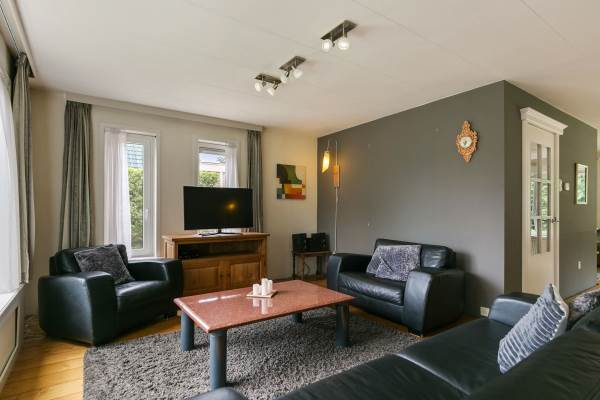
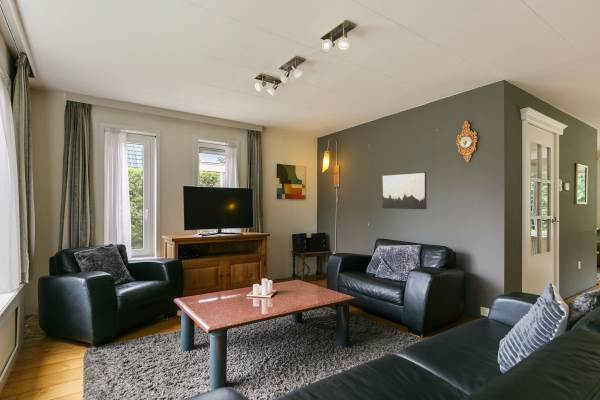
+ wall art (402, 191)
